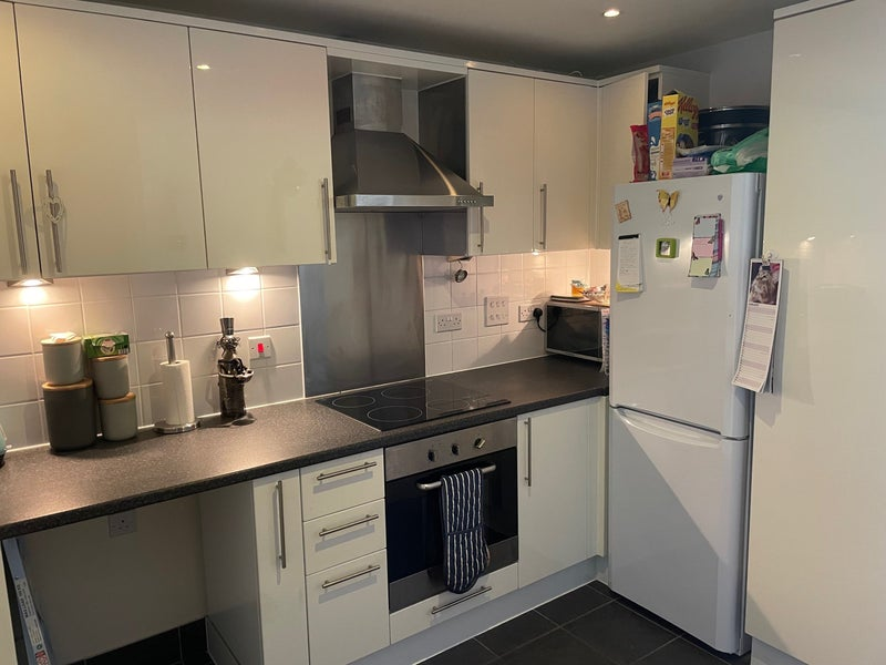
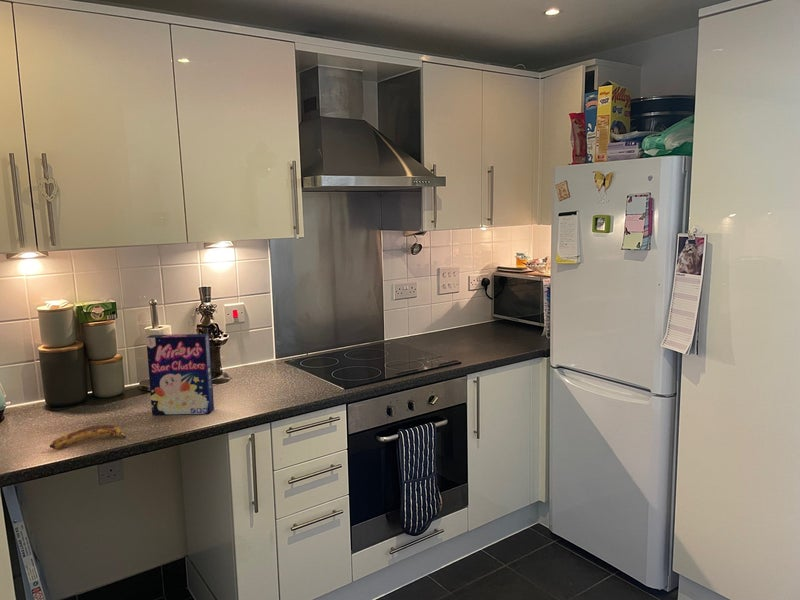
+ cereal box (180, 373)
+ banana (87, 435)
